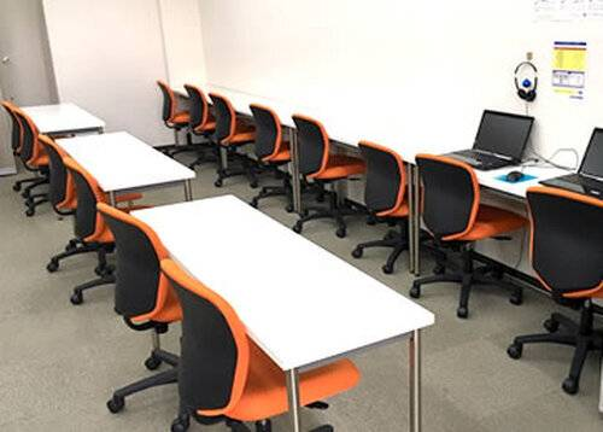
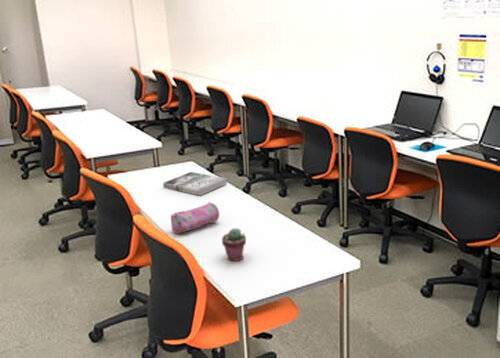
+ pencil case (194, 217)
+ book (195, 183)
+ potted succulent (234, 243)
